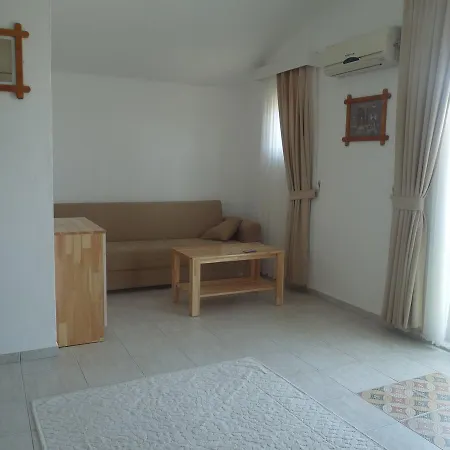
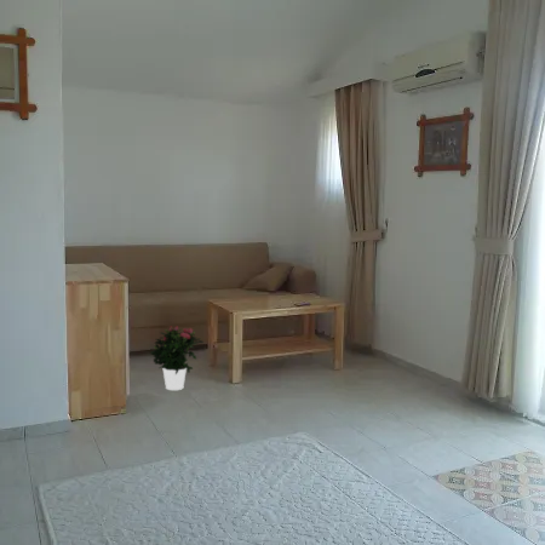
+ potted flower (177, 357)
